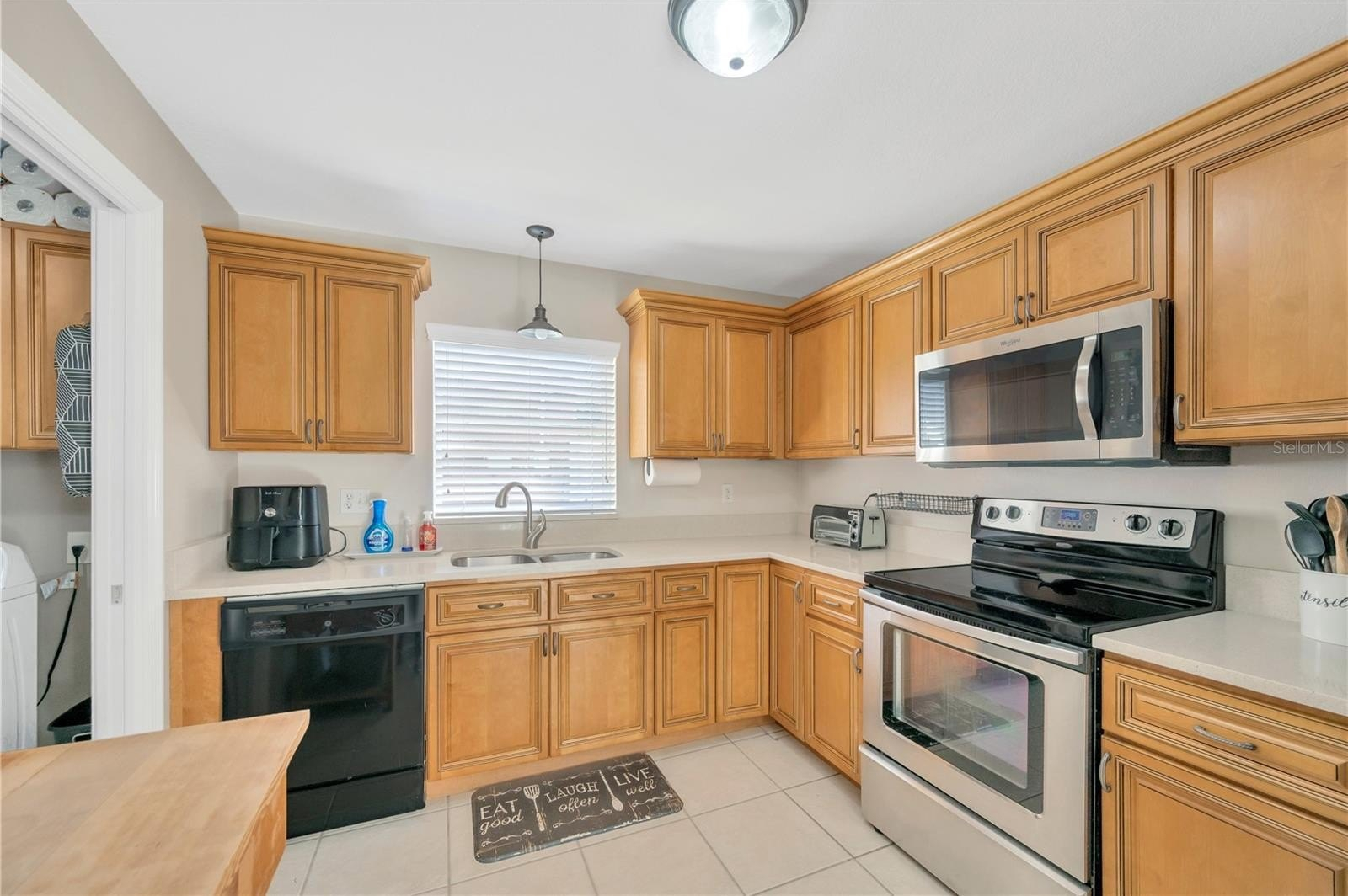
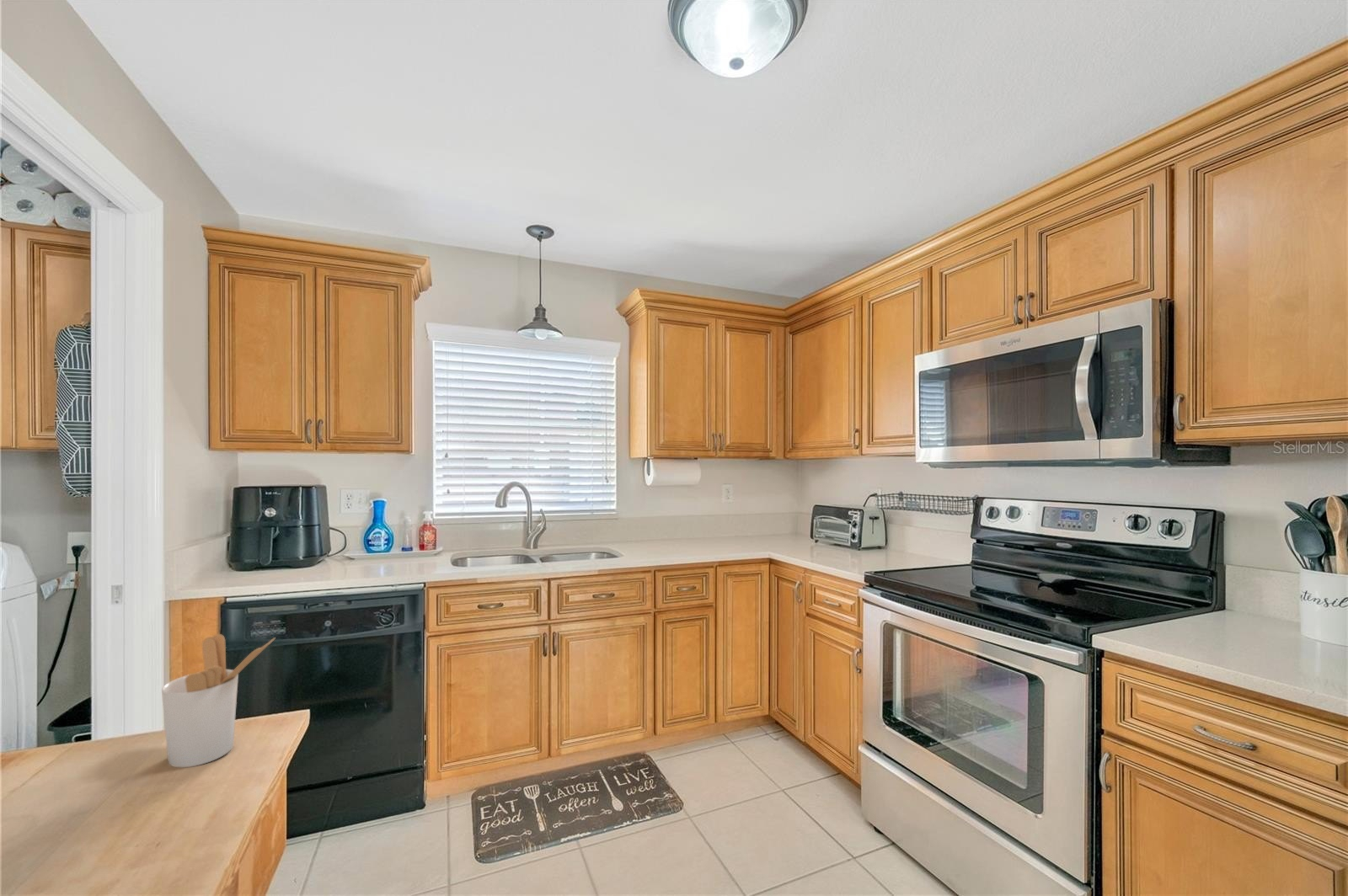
+ utensil holder (221, 696)
